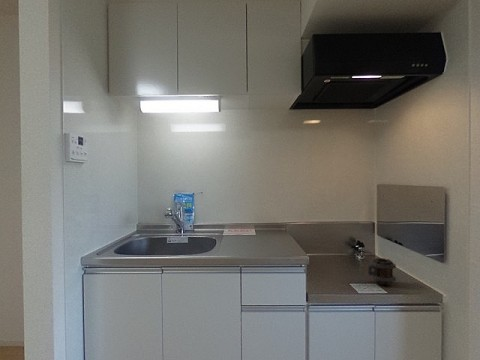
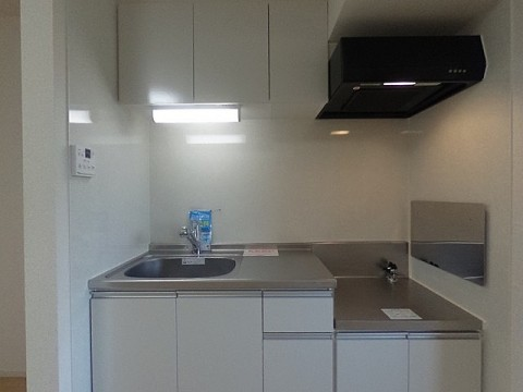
- mug (380, 271)
